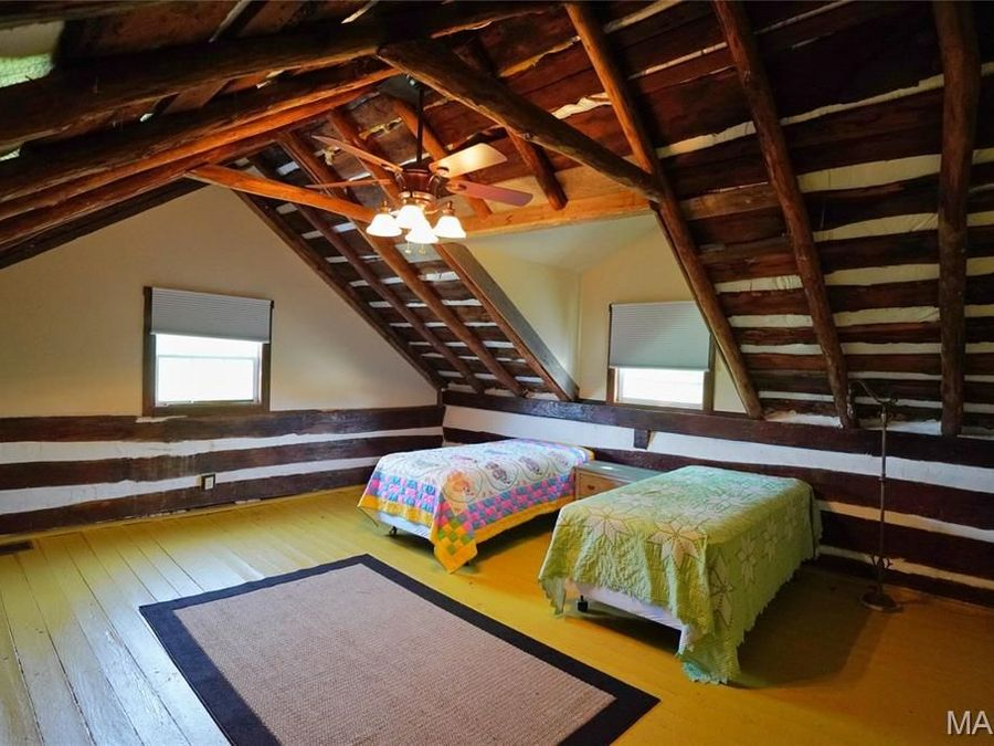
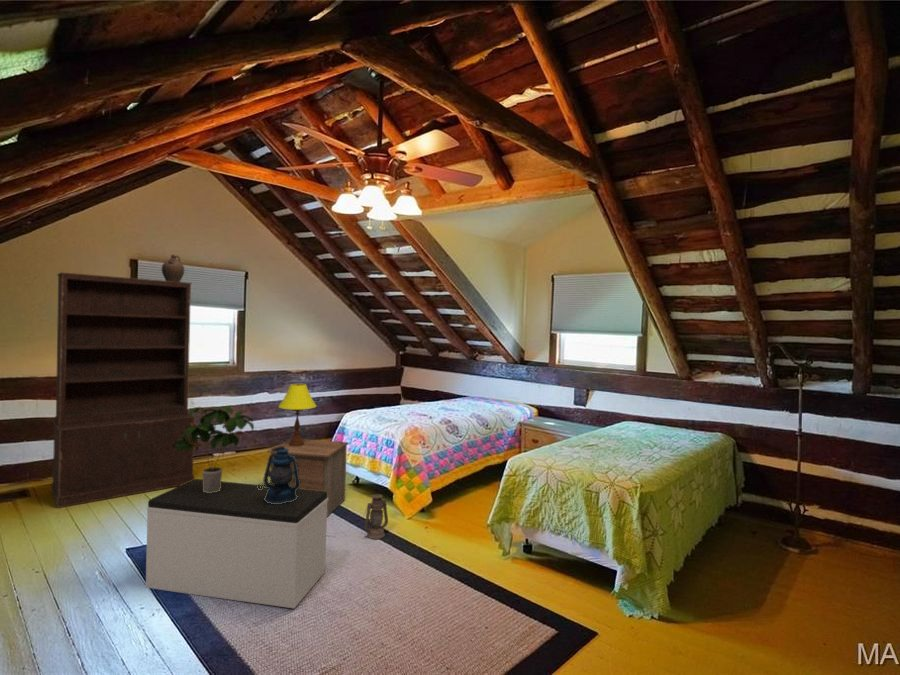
+ potted plant (213, 447)
+ bookcase (127, 383)
+ lantern (281, 472)
+ table lamp (297, 414)
+ ceramic jug (173, 268)
+ bench (240, 537)
+ nightstand (308, 476)
+ lantern (376, 514)
